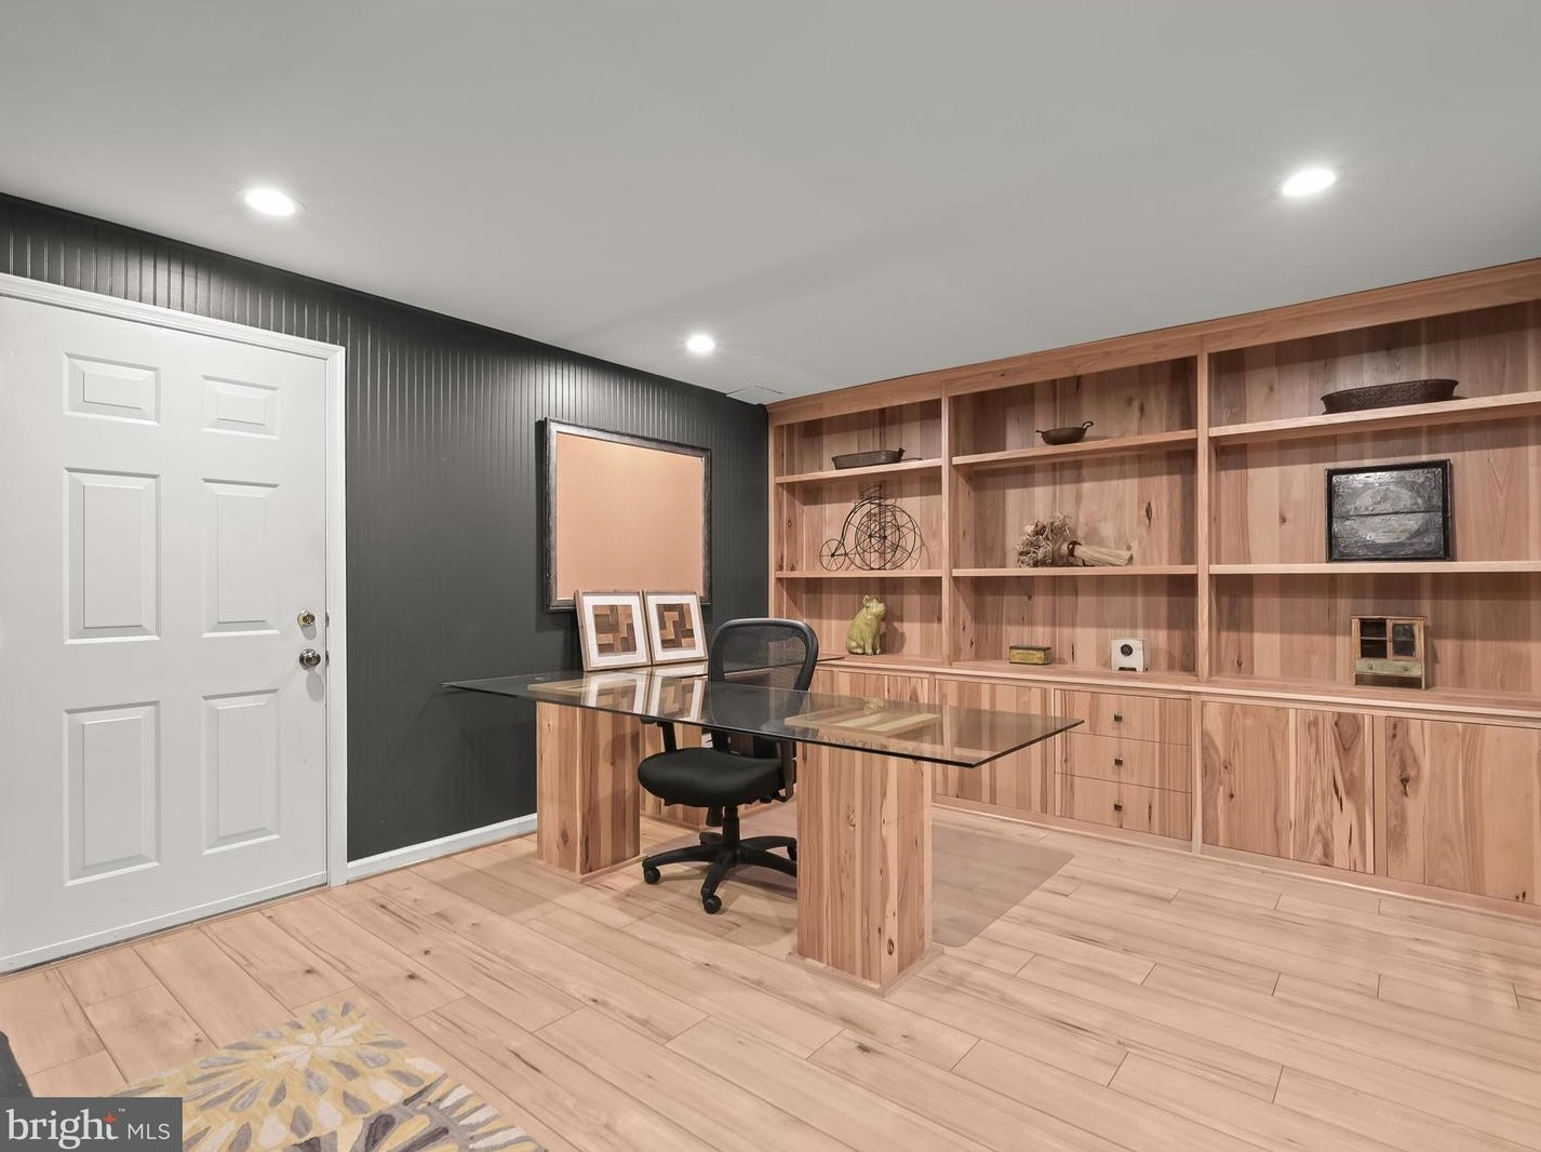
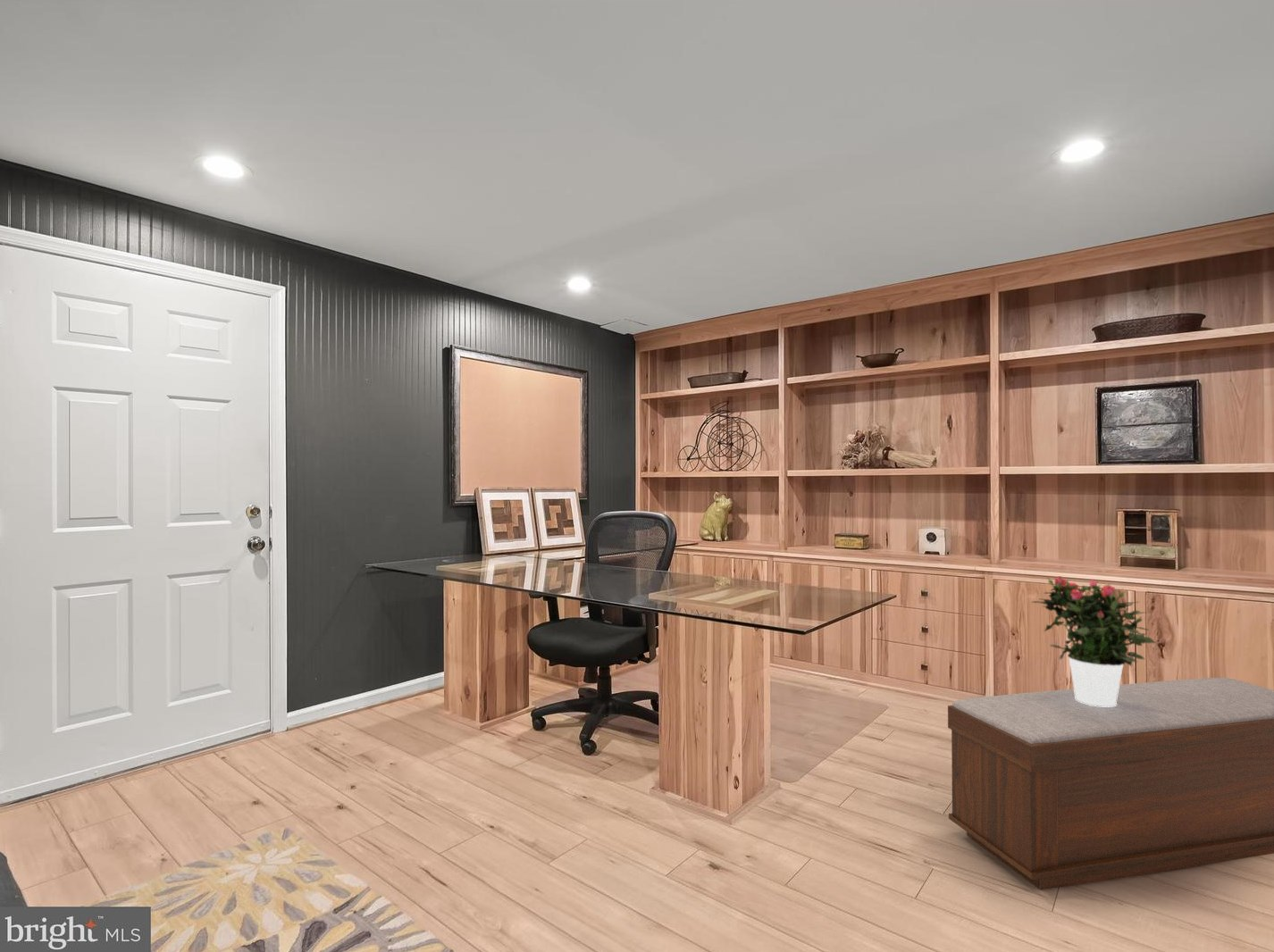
+ potted flower (1091, 639)
+ bench (1139, 768)
